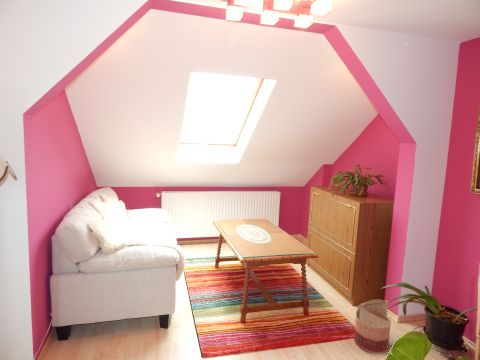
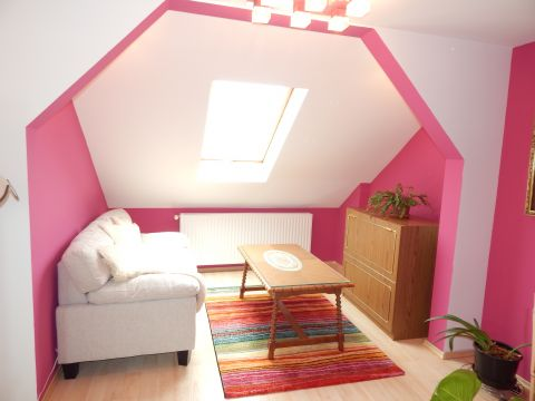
- basket (372, 323)
